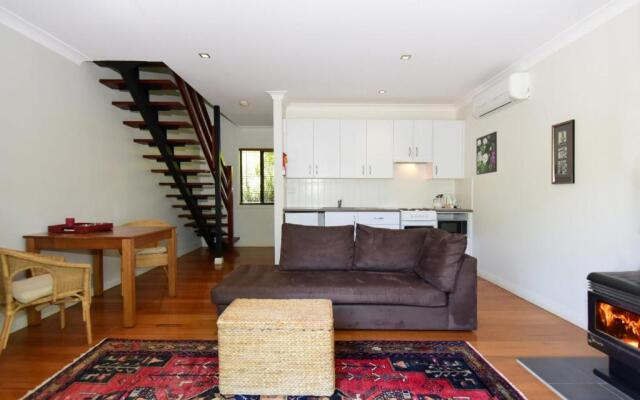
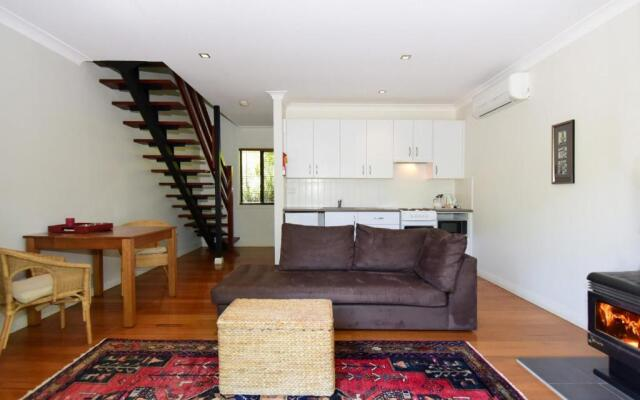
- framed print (486, 154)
